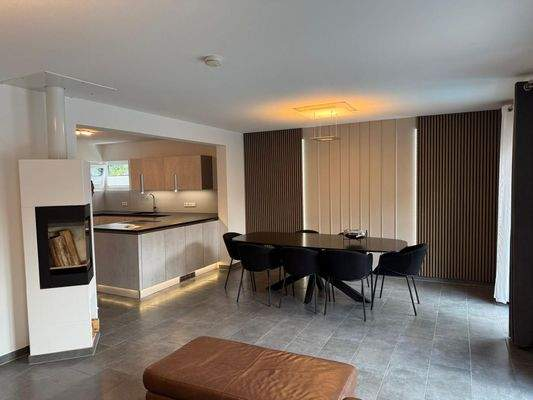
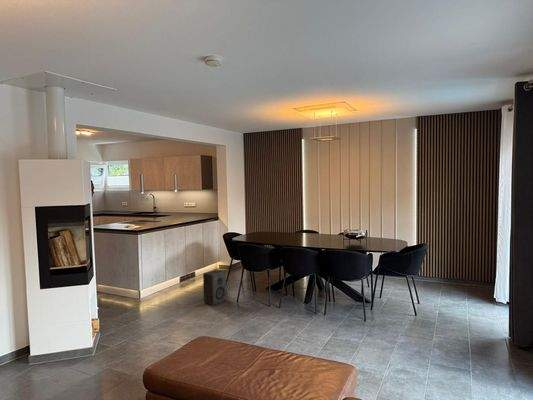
+ speaker (215, 286)
